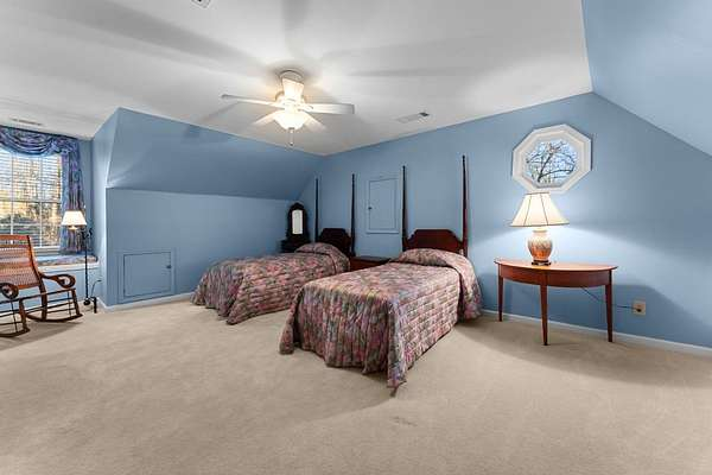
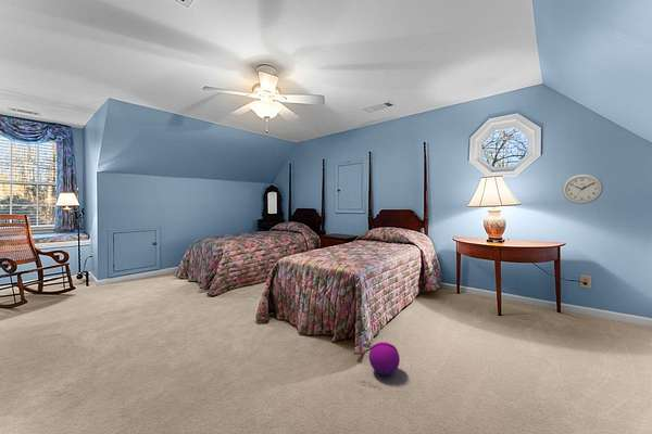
+ wall clock (581, 189)
+ ball (384, 357)
